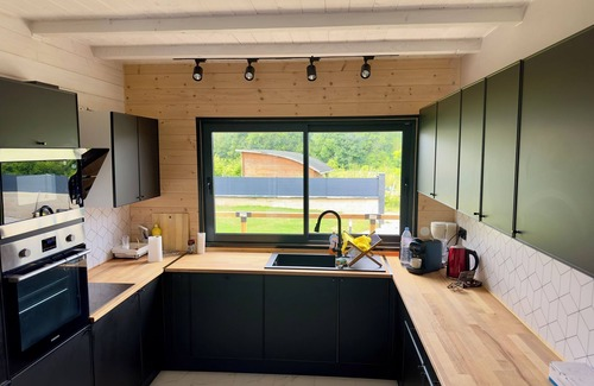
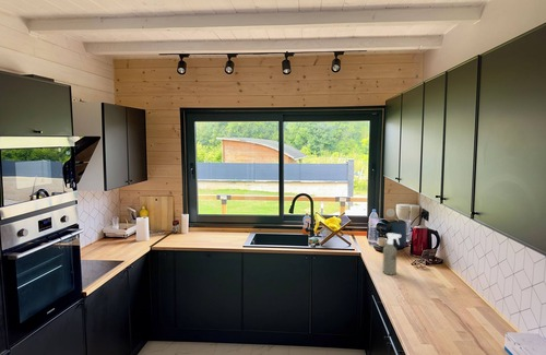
+ spray bottle (391, 253)
